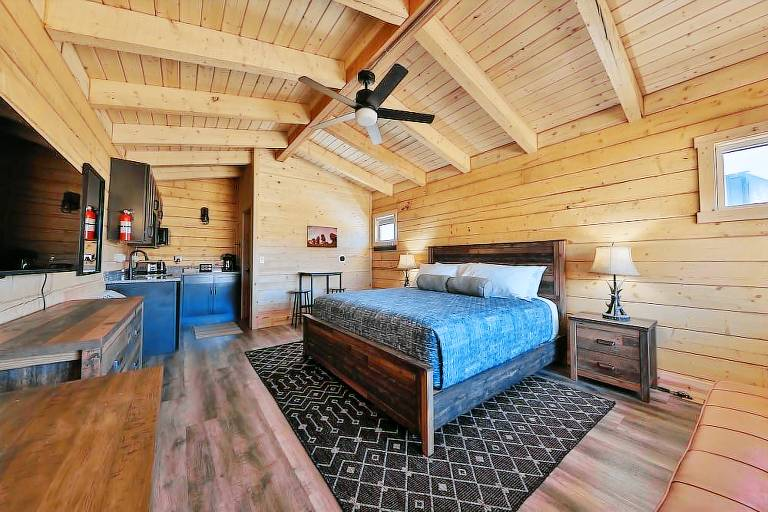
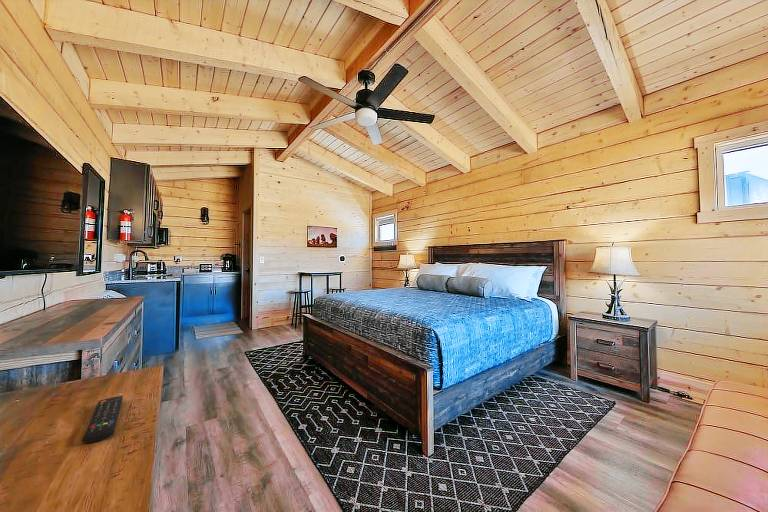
+ remote control (105, 416)
